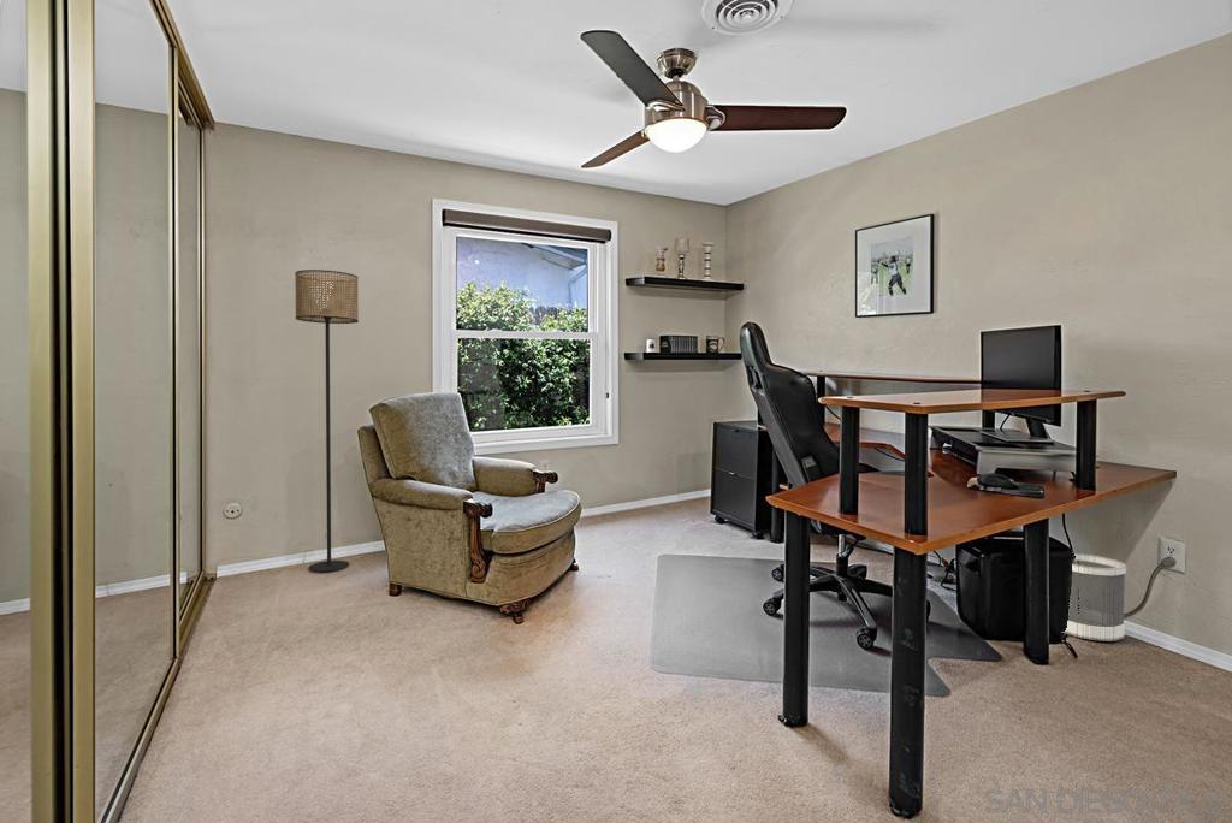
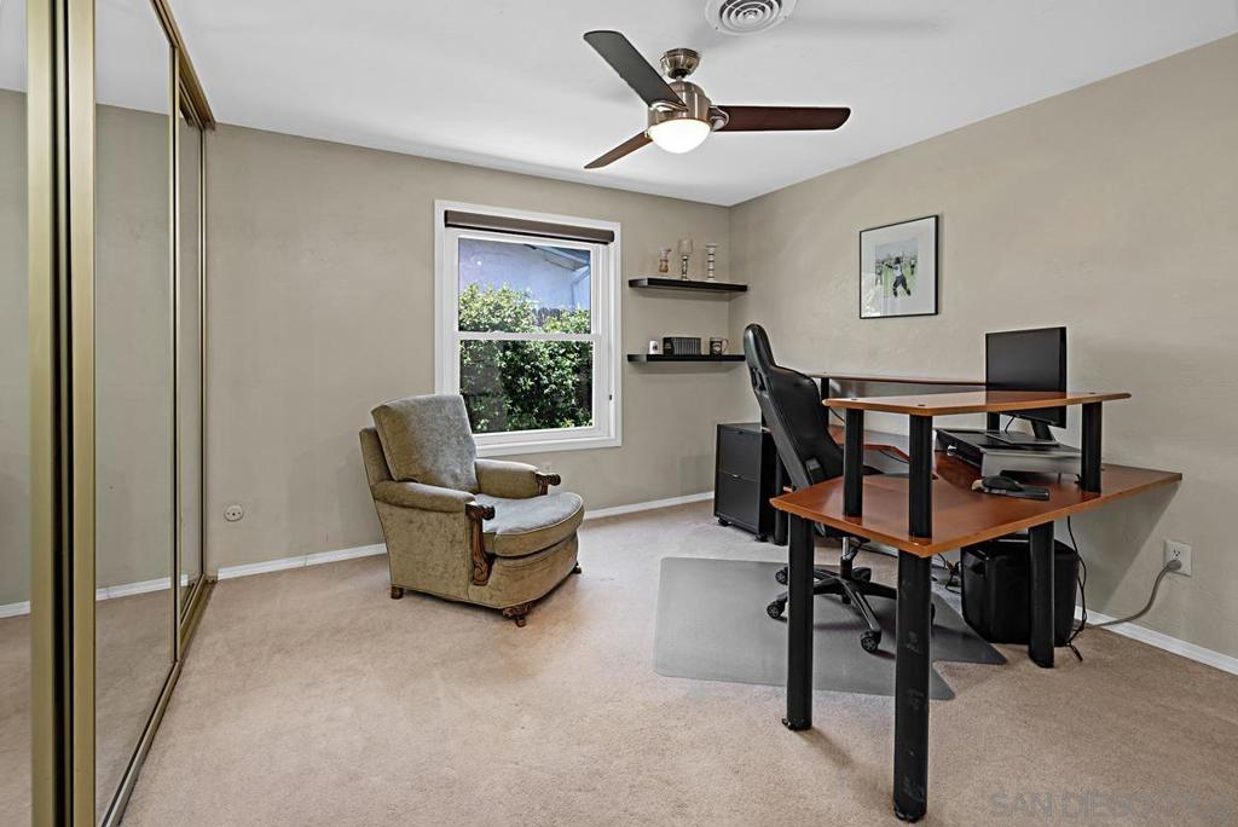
- wastebasket (1085, 594)
- floor lamp (327, 421)
